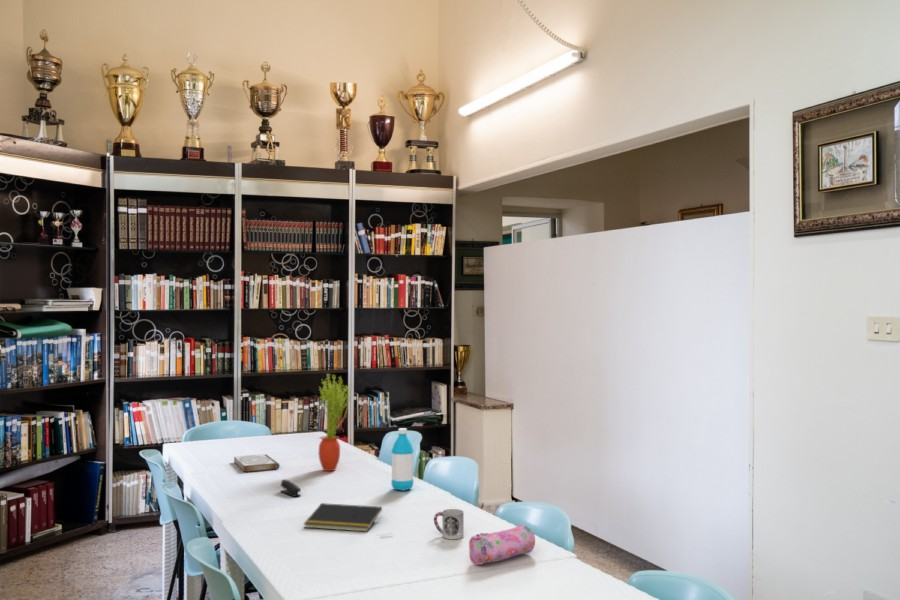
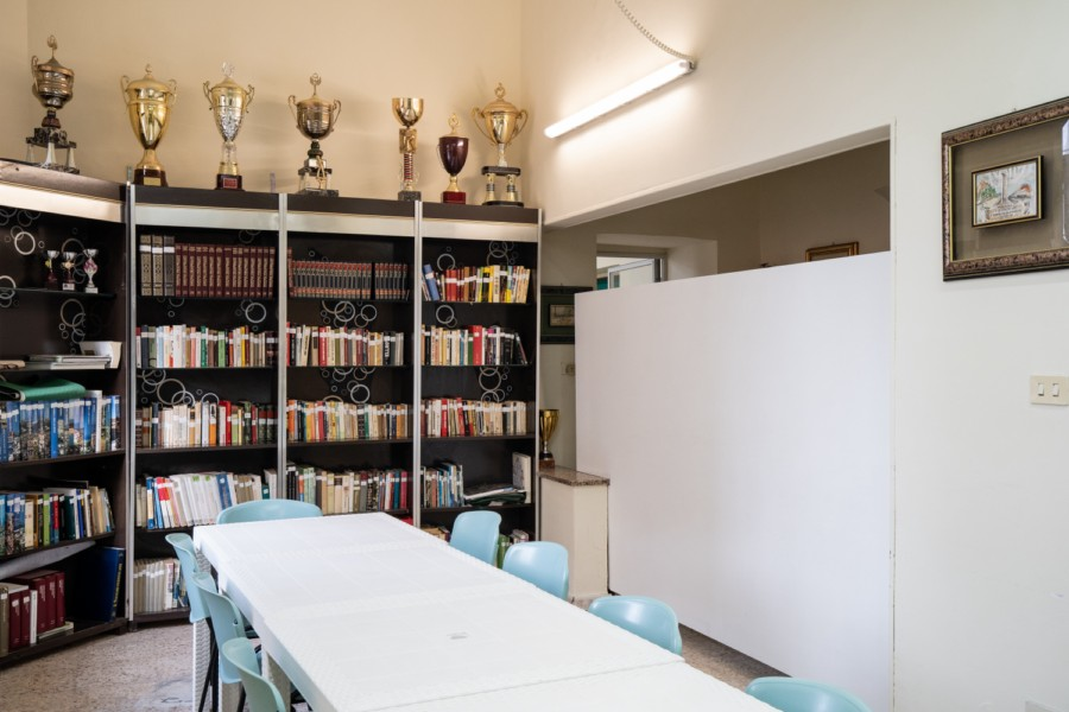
- stapler (290, 487)
- pencil case (501, 544)
- water bottle (402, 458)
- book (256, 462)
- cup (448, 523)
- potted plant (335, 421)
- notepad (343, 516)
